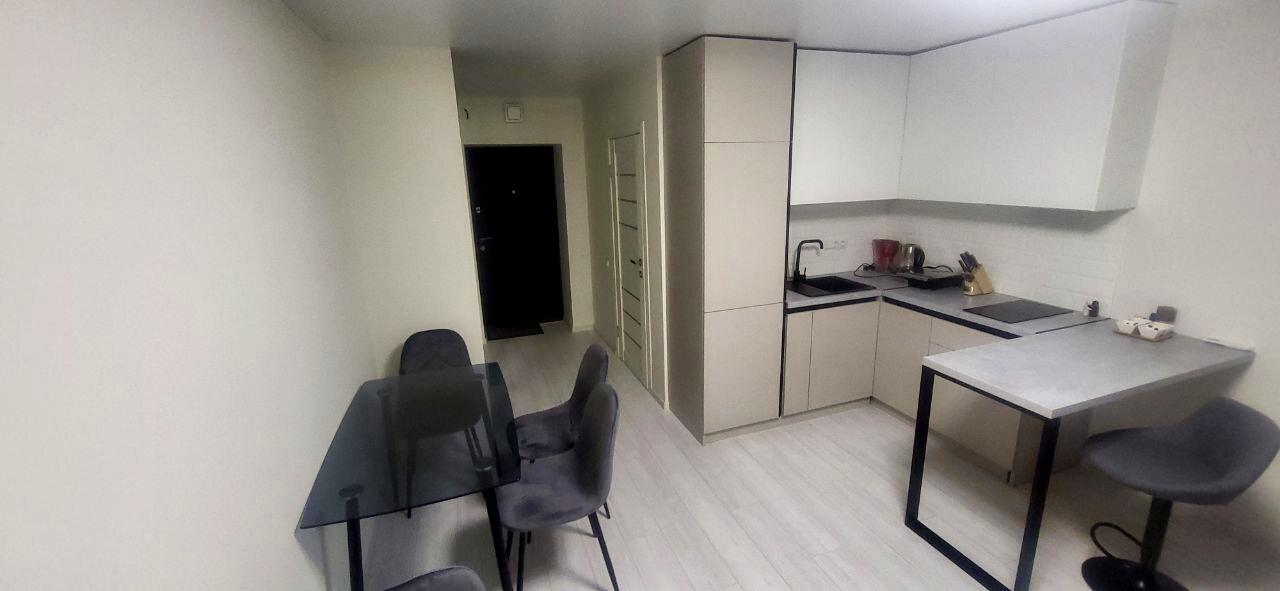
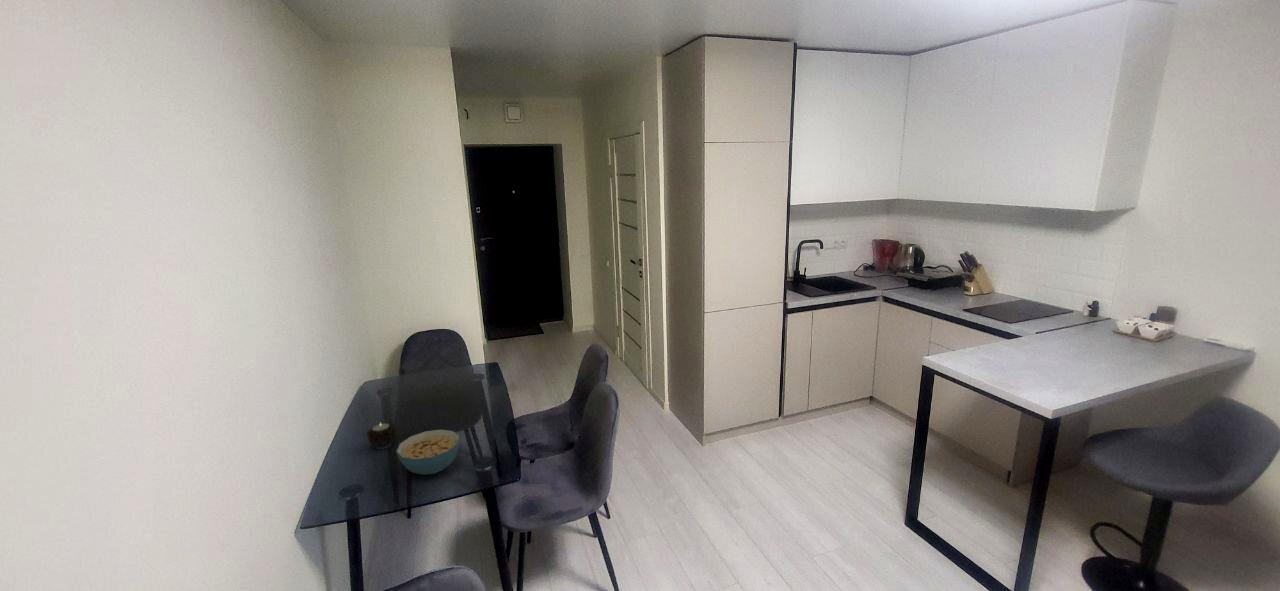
+ candle (381, 434)
+ cereal bowl (430, 456)
